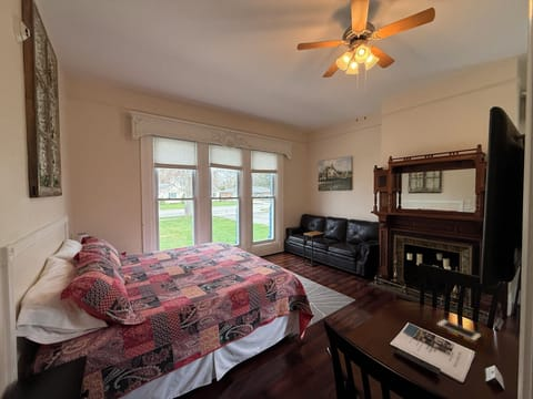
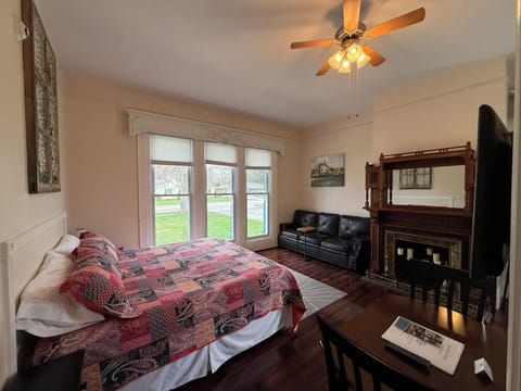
- cell phone (457, 329)
